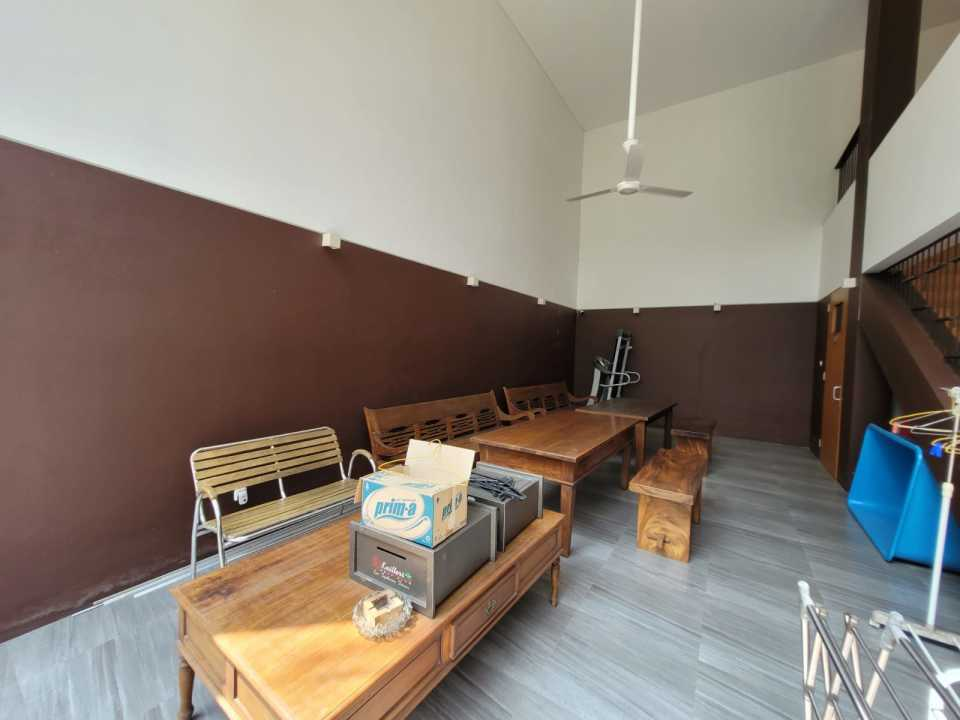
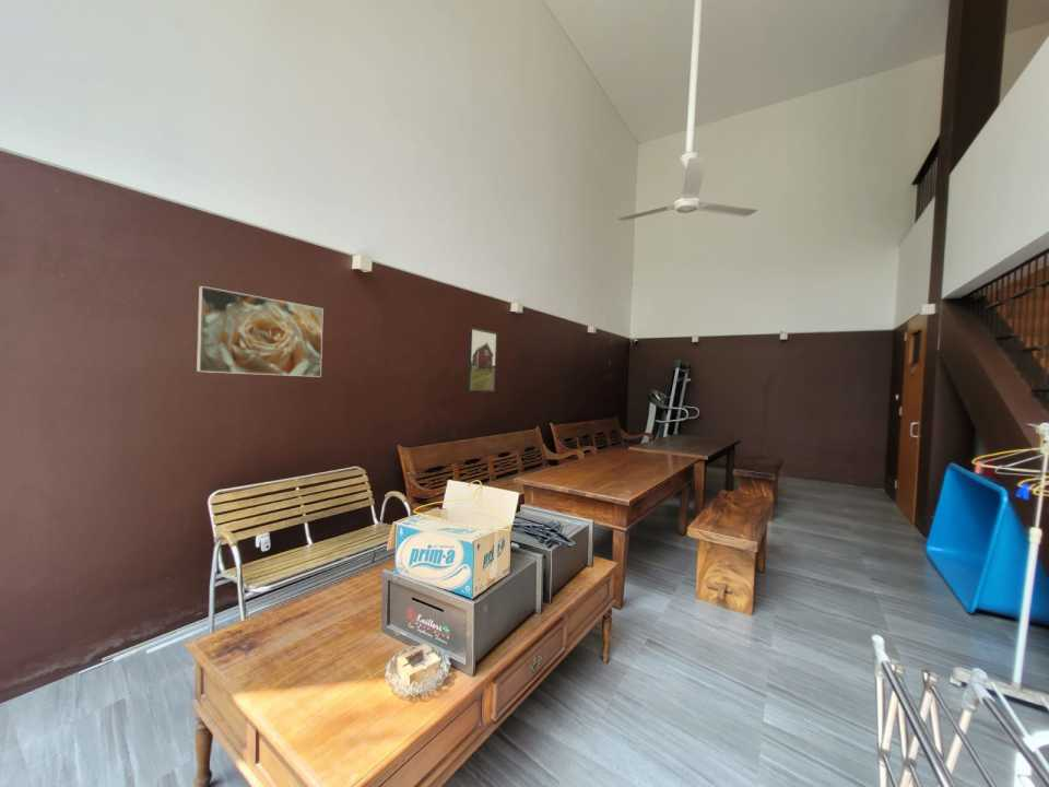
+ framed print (267, 337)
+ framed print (483, 361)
